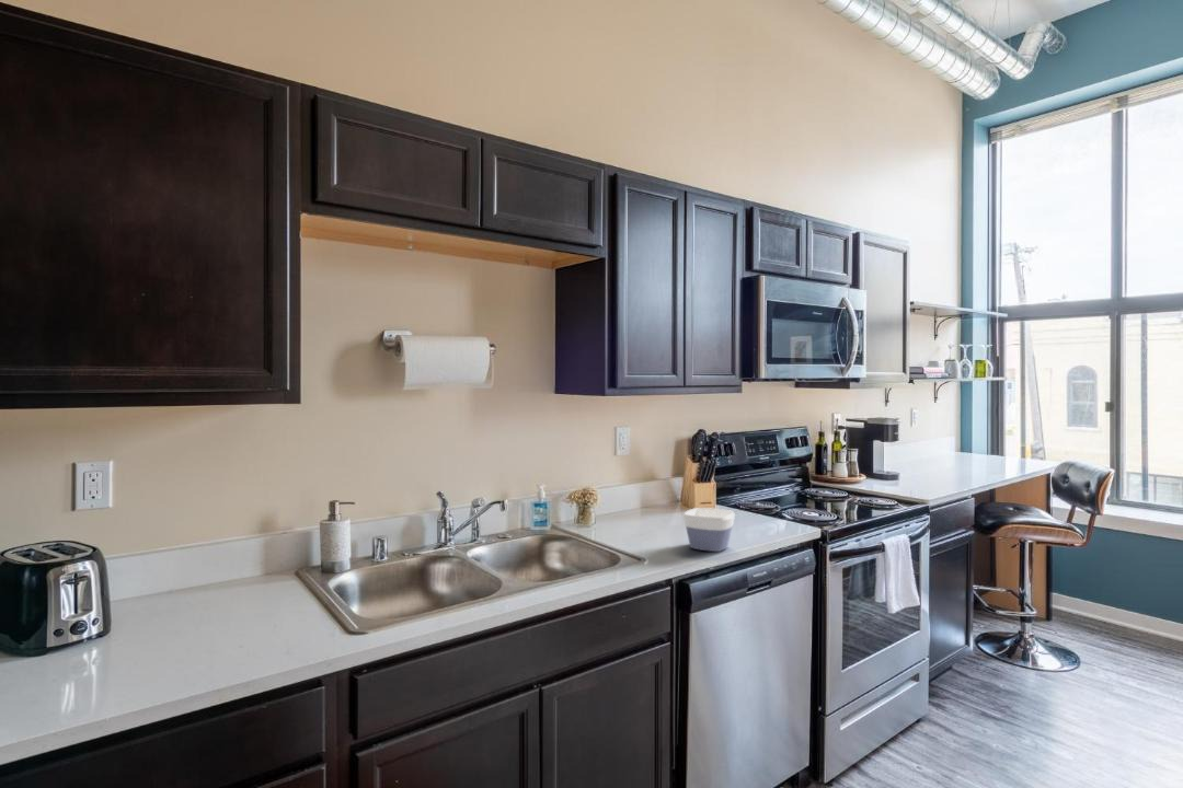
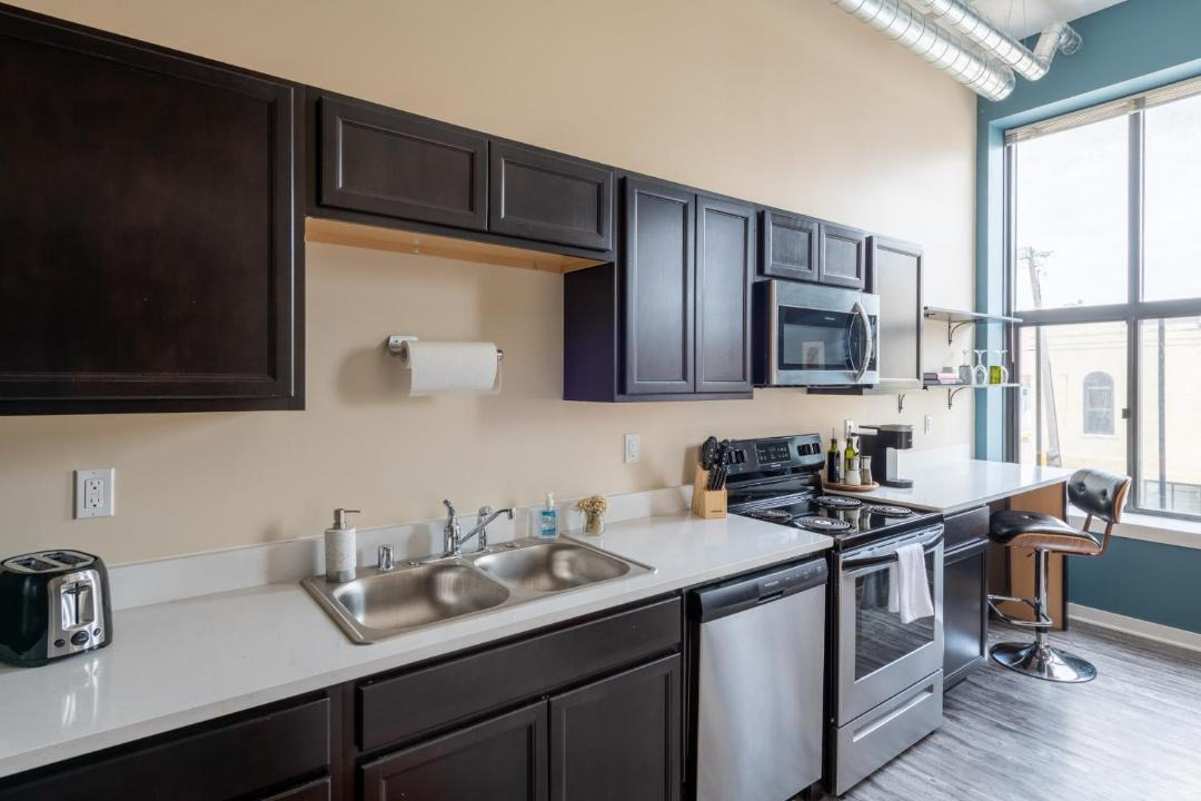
- bowl (709, 529)
